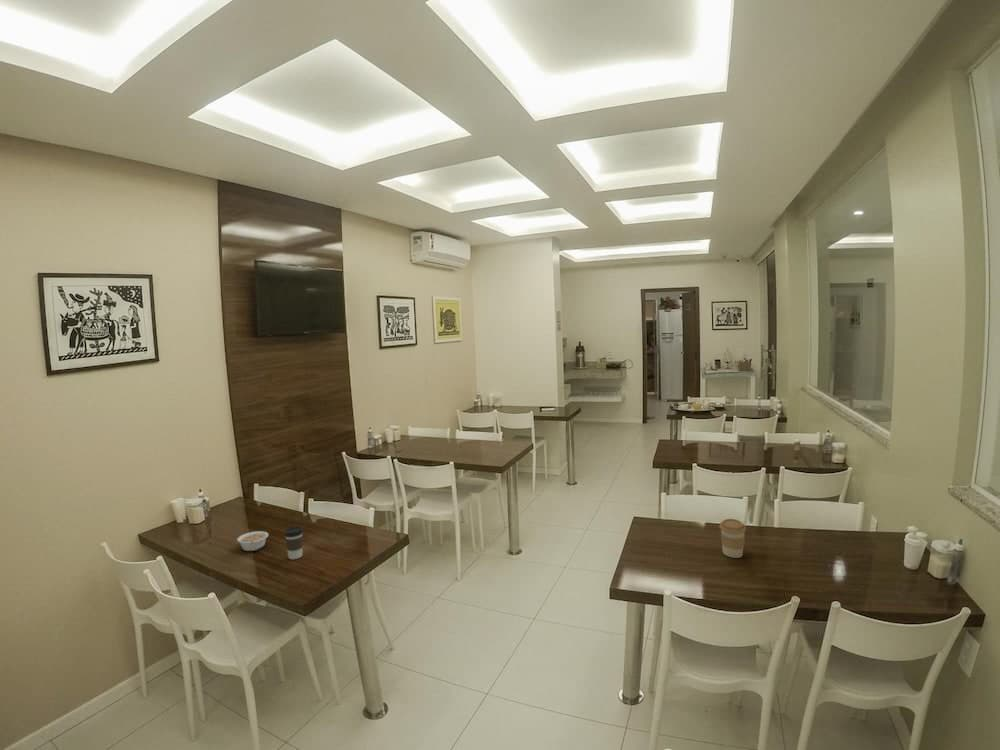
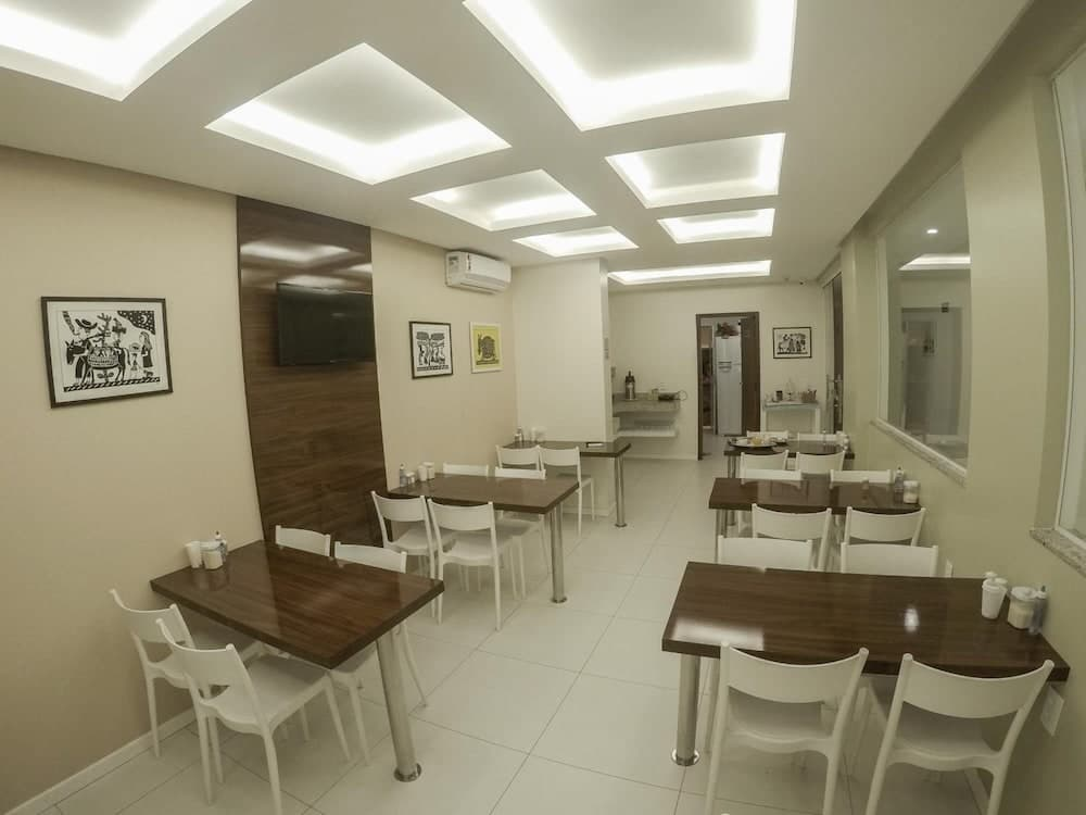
- coffee cup (732, 537)
- legume (253, 541)
- coffee cup (294, 543)
